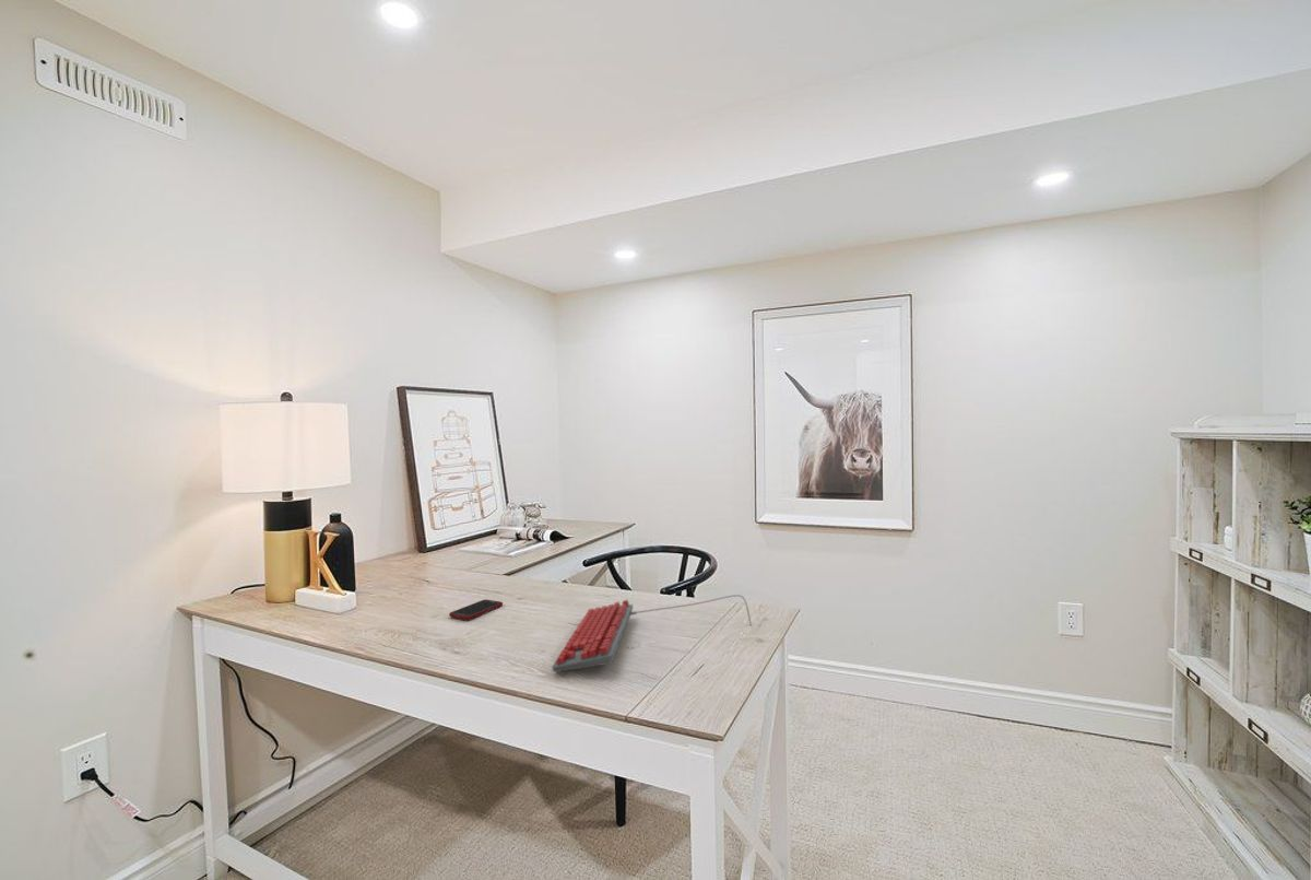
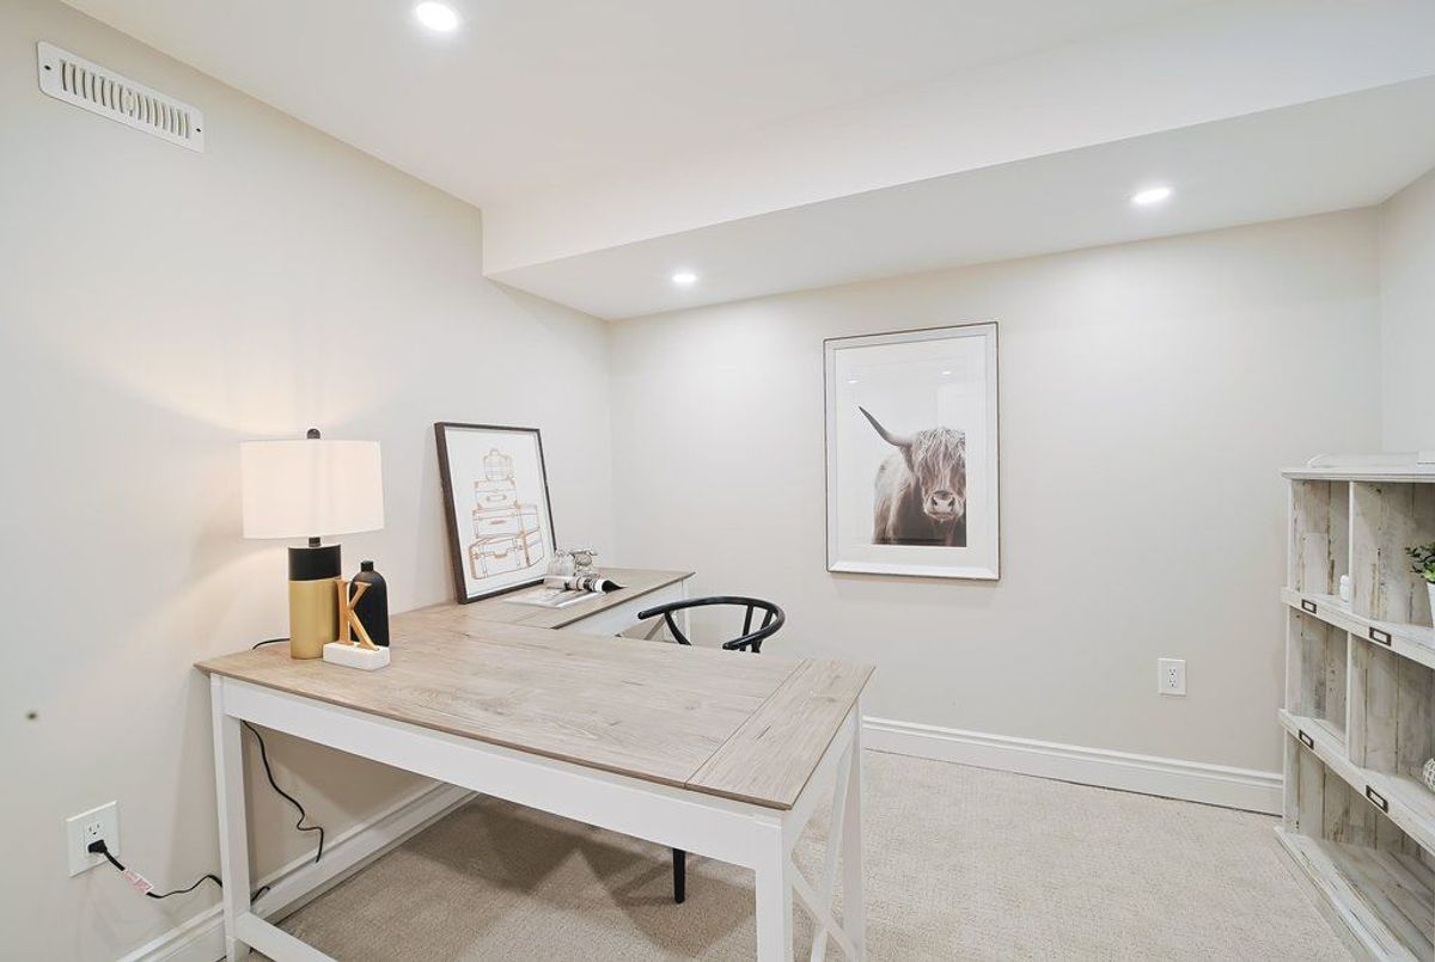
- cell phone (476, 609)
- computer keyboard (661, 609)
